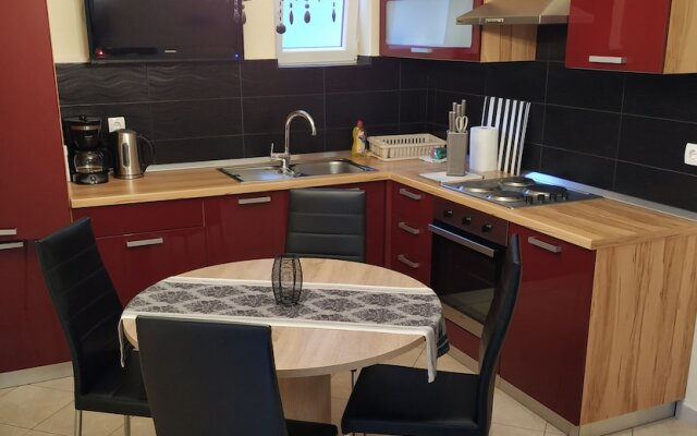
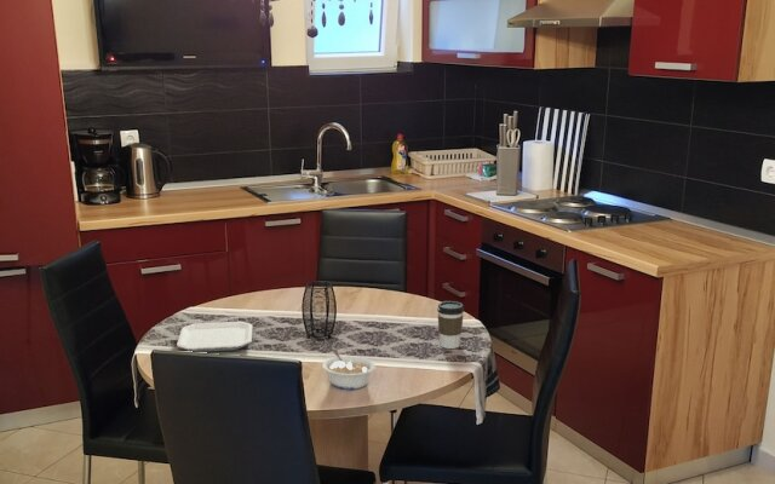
+ legume (346, 371)
+ plate (216, 336)
+ coffee cup (449, 324)
